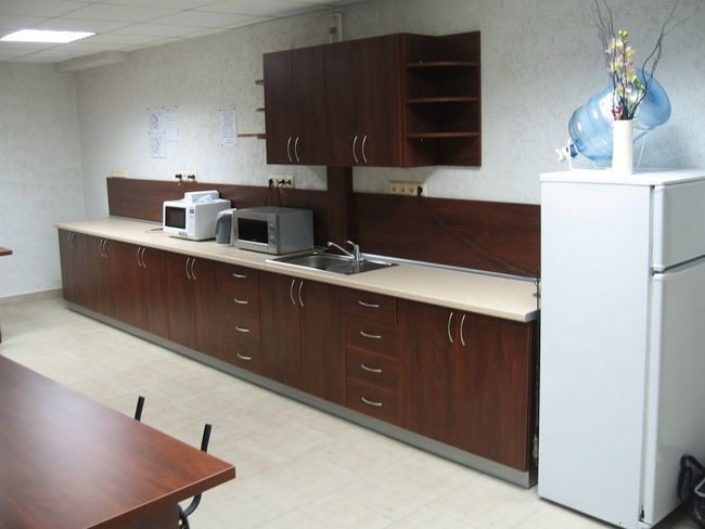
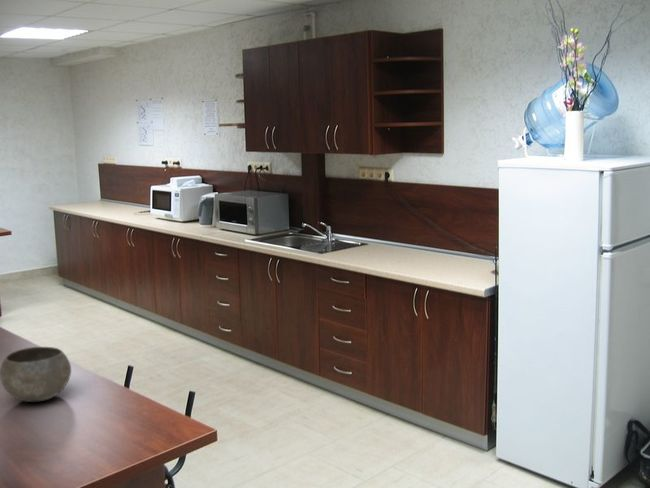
+ bowl (36, 375)
